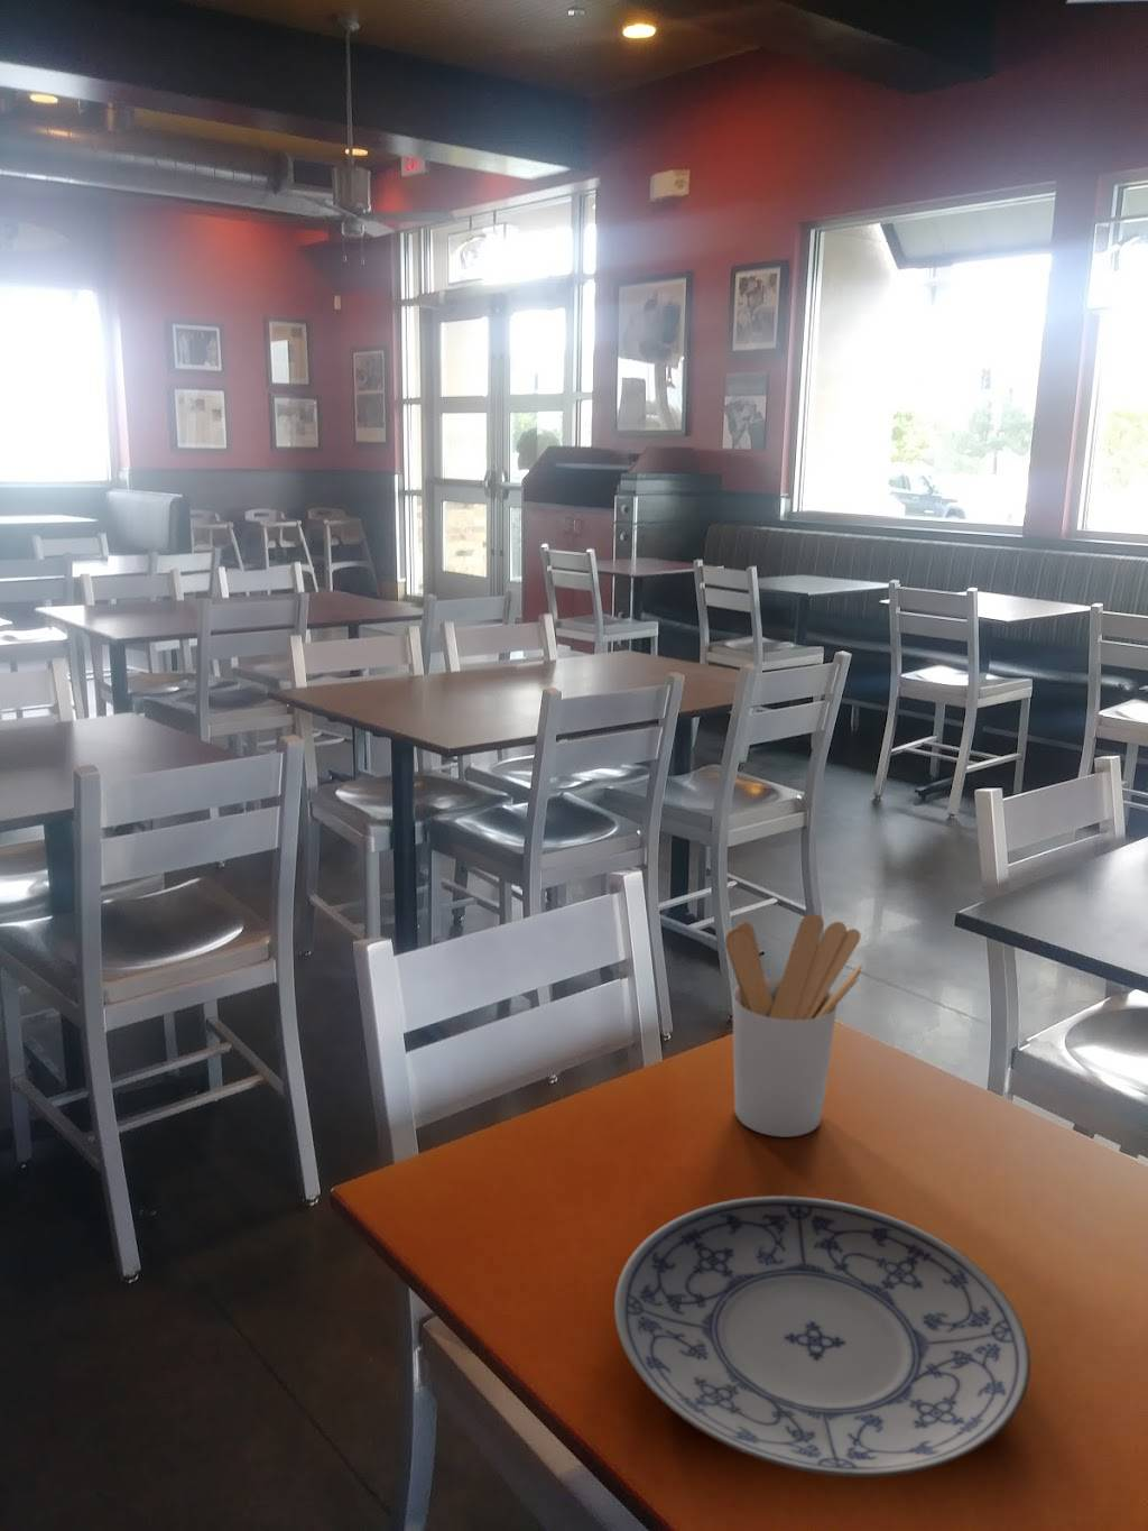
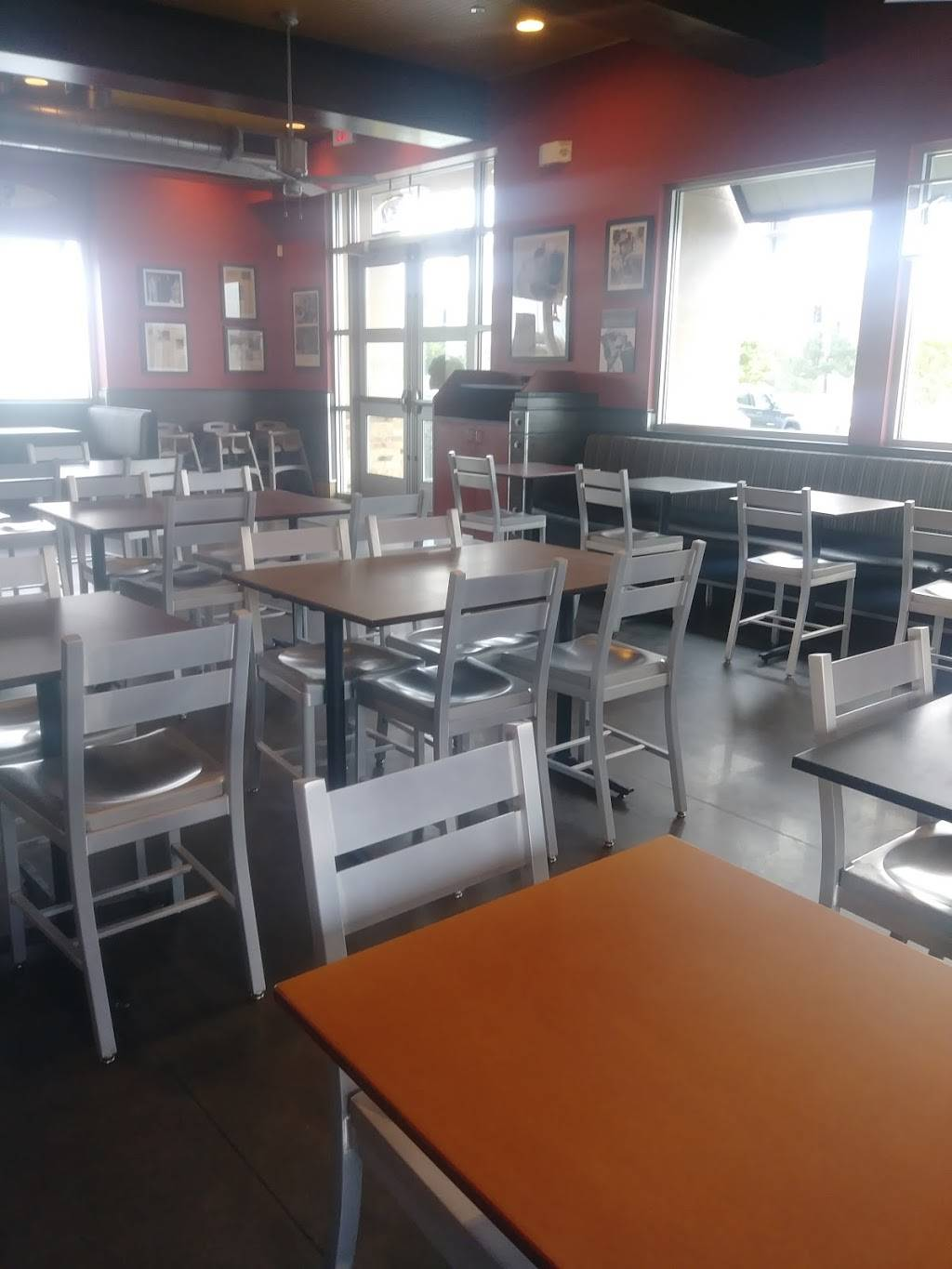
- plate (814, 1331)
- utensil holder (796, 1018)
